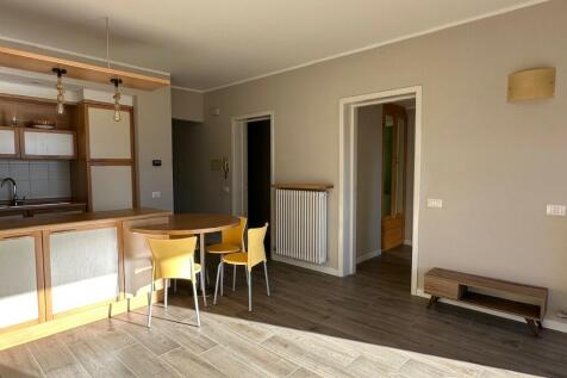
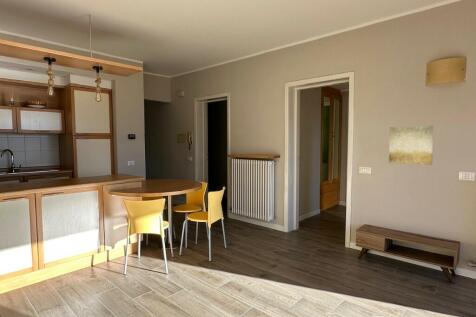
+ wall art (410, 145)
